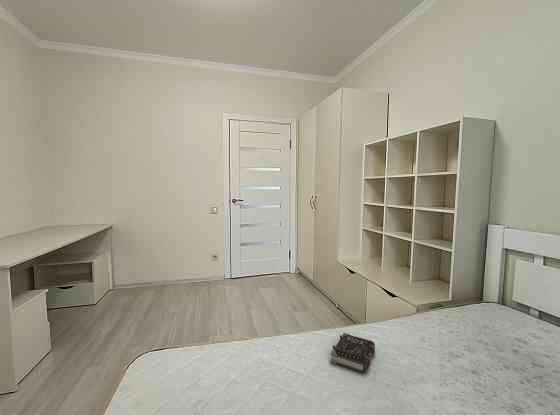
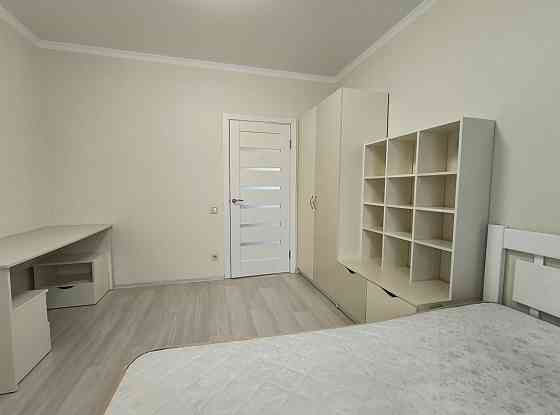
- book (353, 350)
